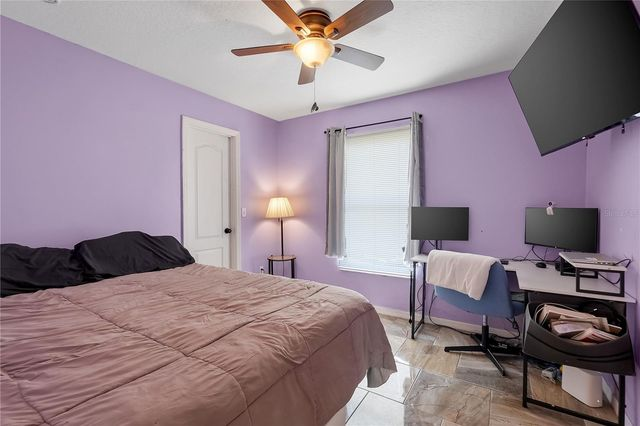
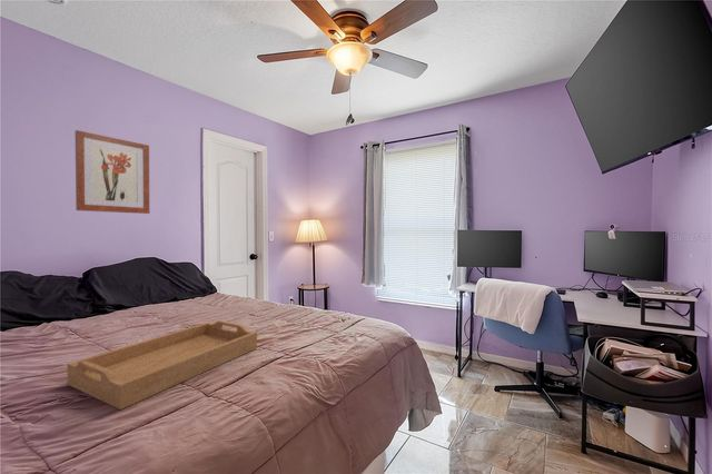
+ wall art (115, 175)
+ serving tray (175, 352)
